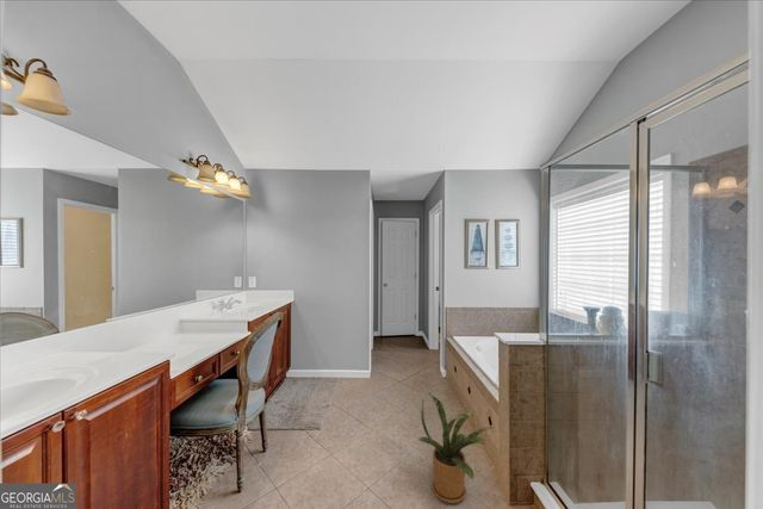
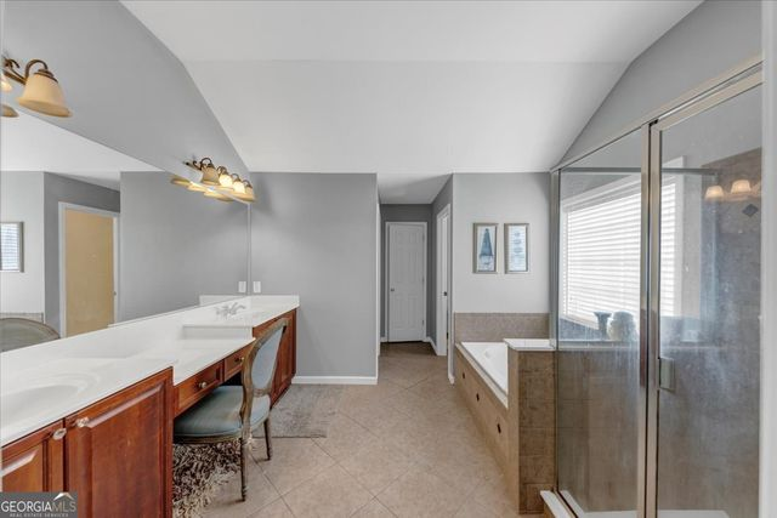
- house plant (453, 445)
